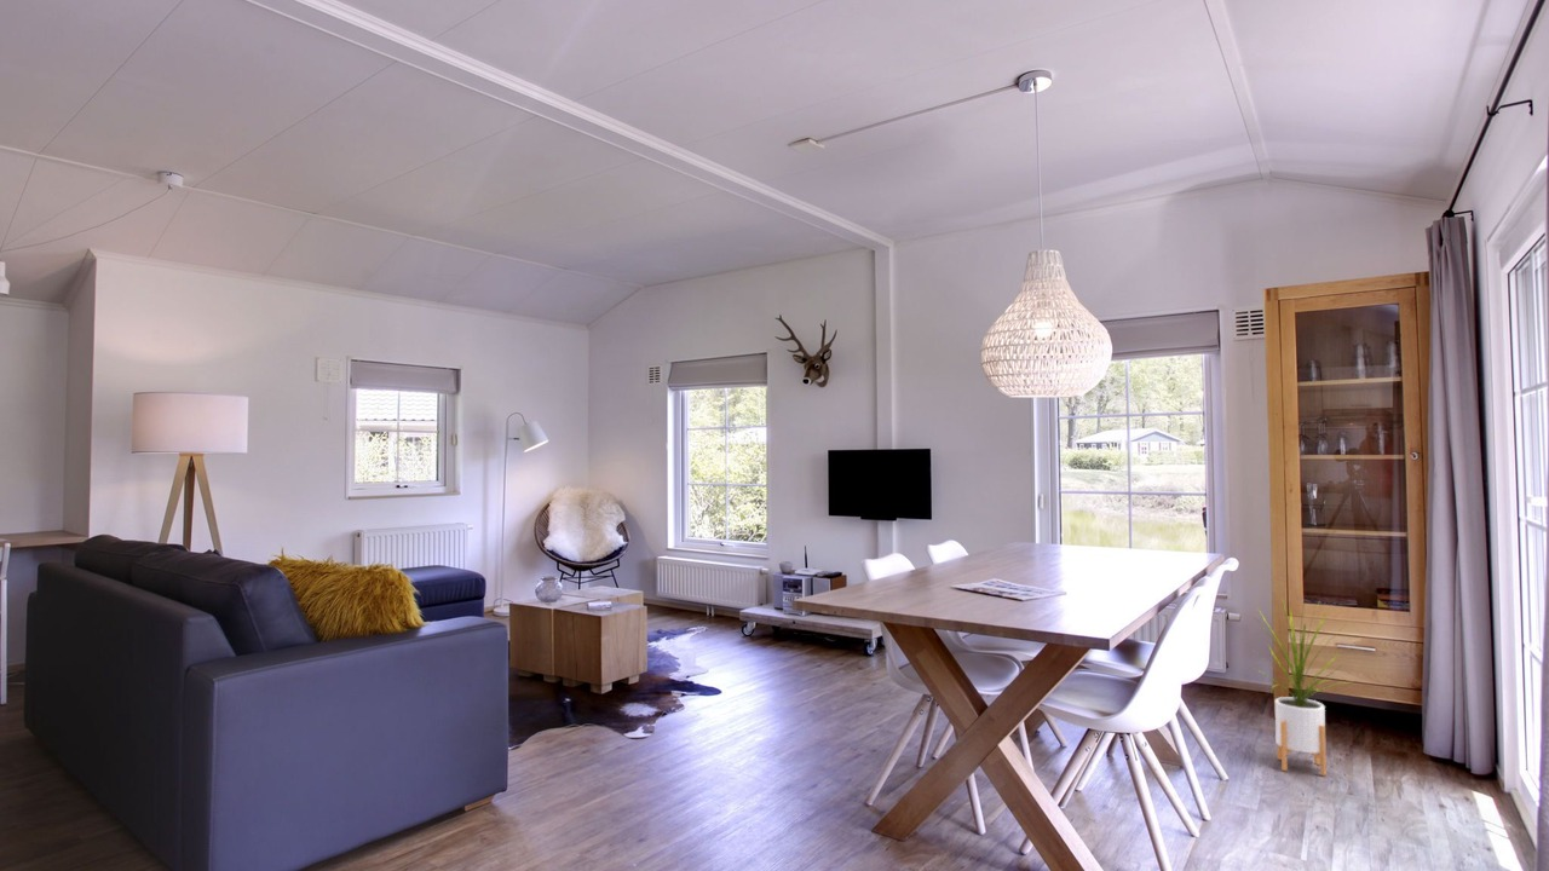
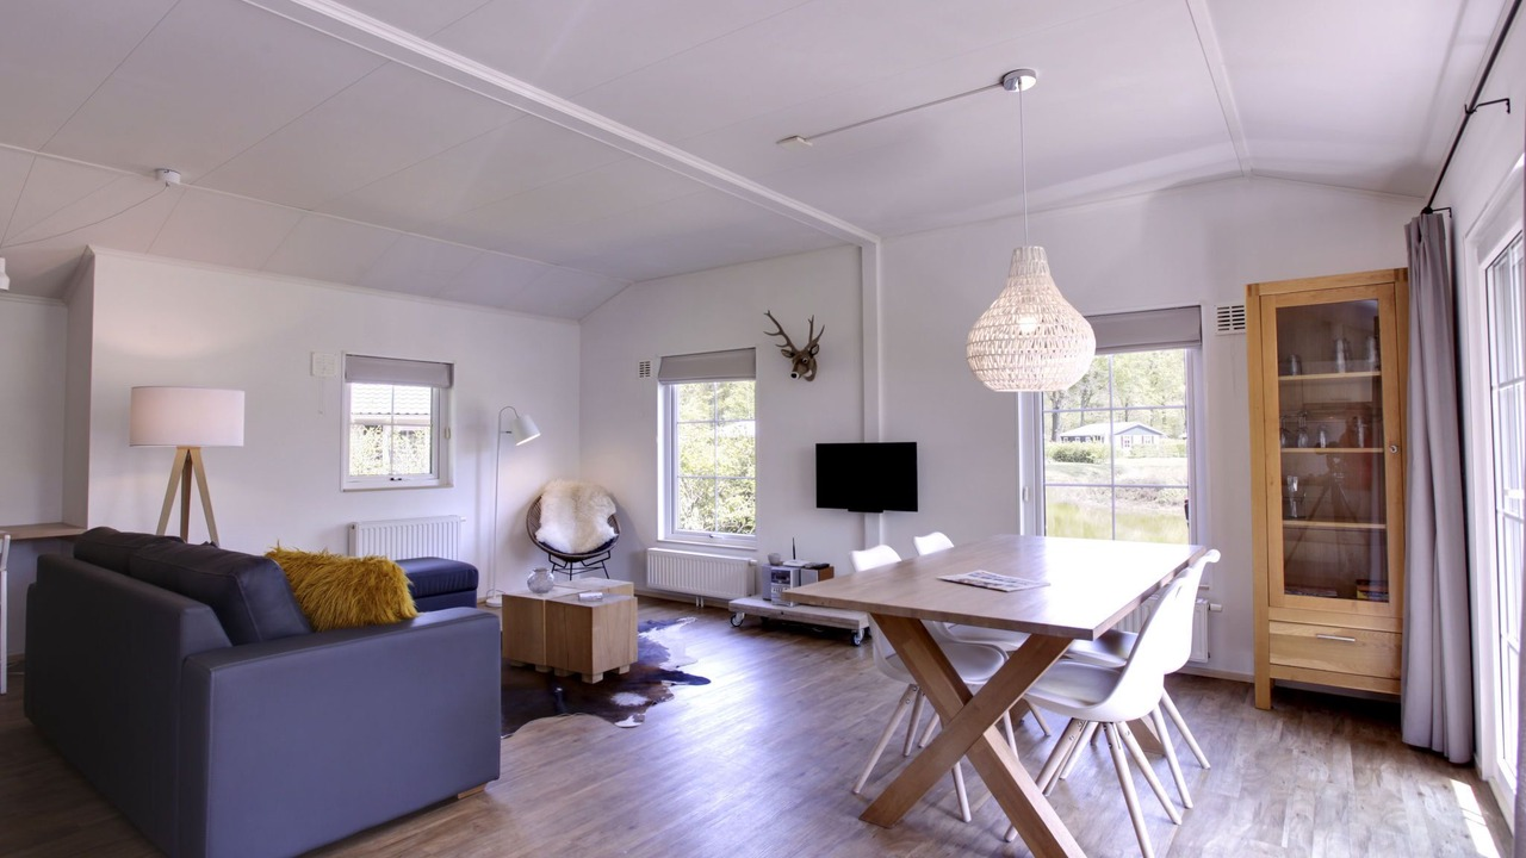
- house plant (1302, 682)
